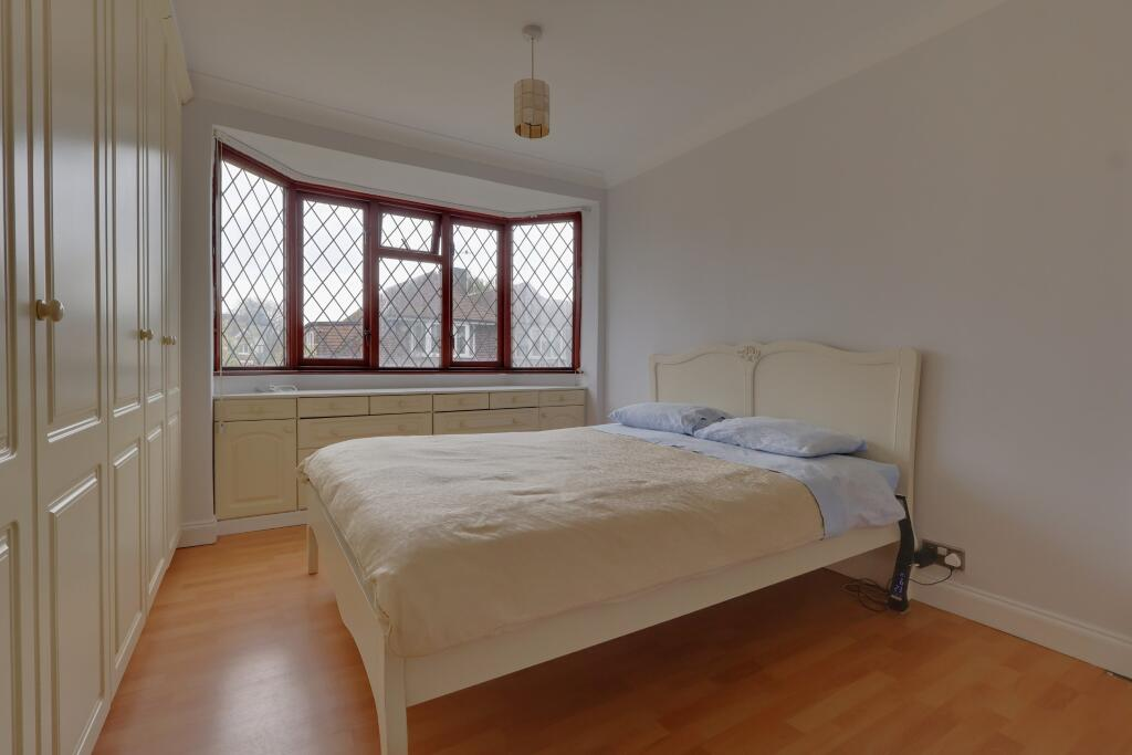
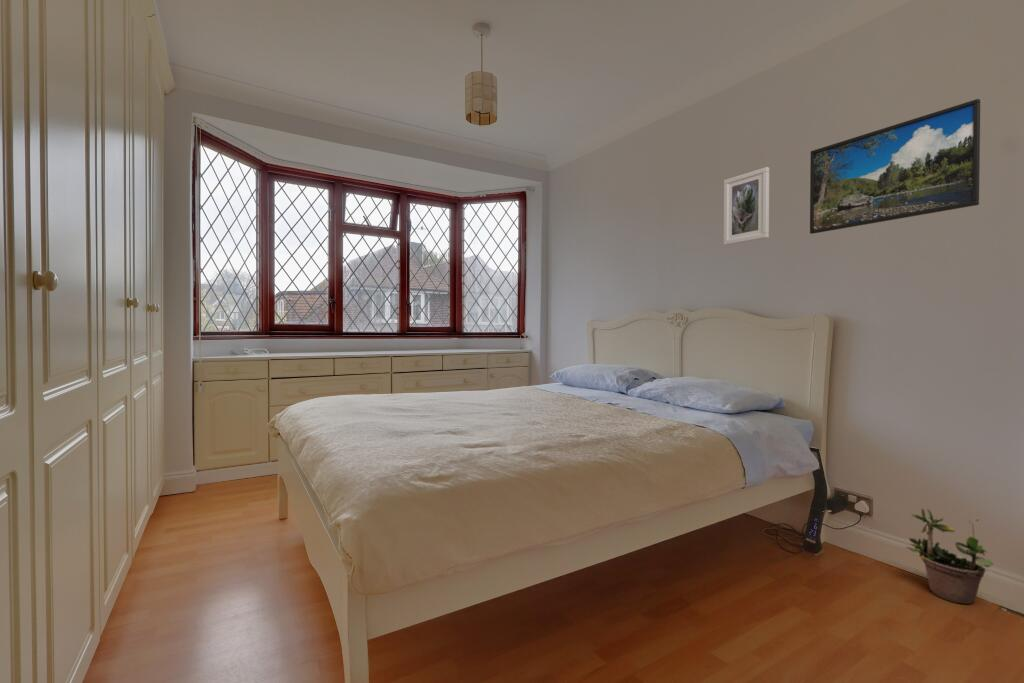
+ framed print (884, 174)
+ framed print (745, 207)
+ potted plant (947, 550)
